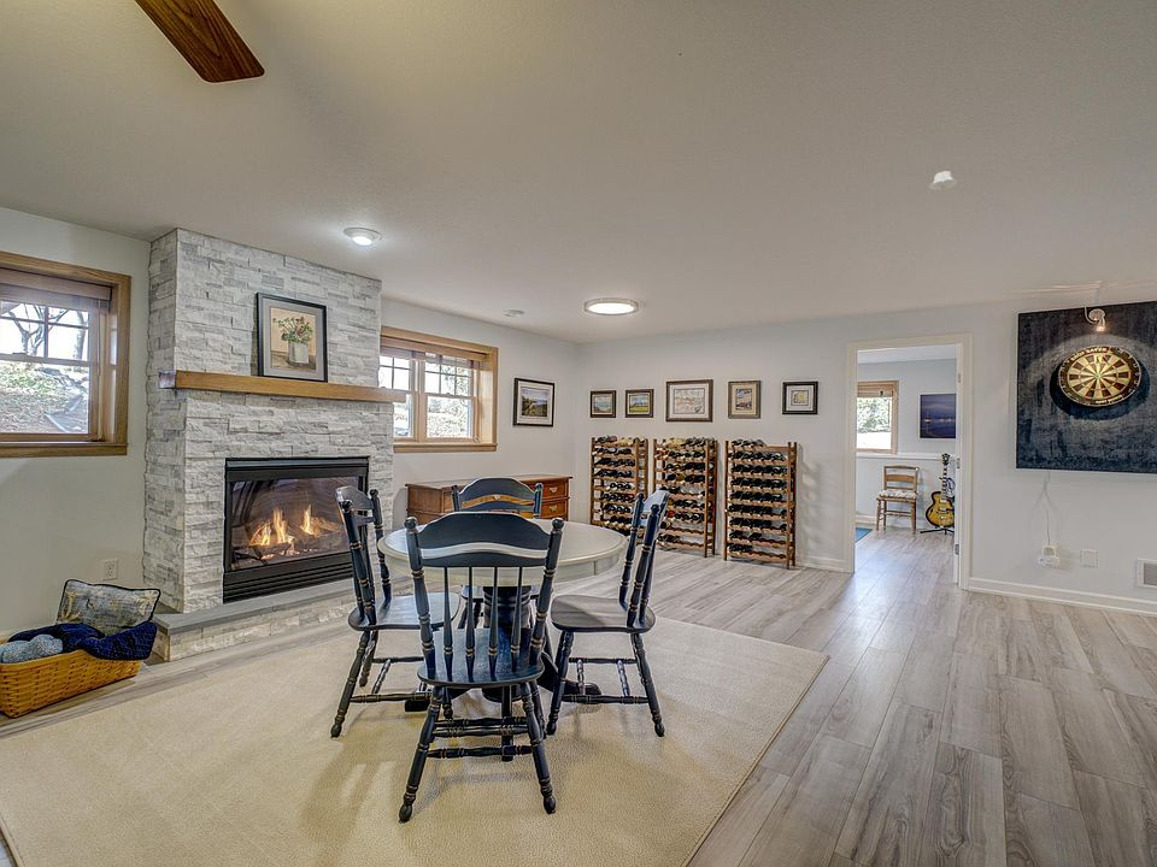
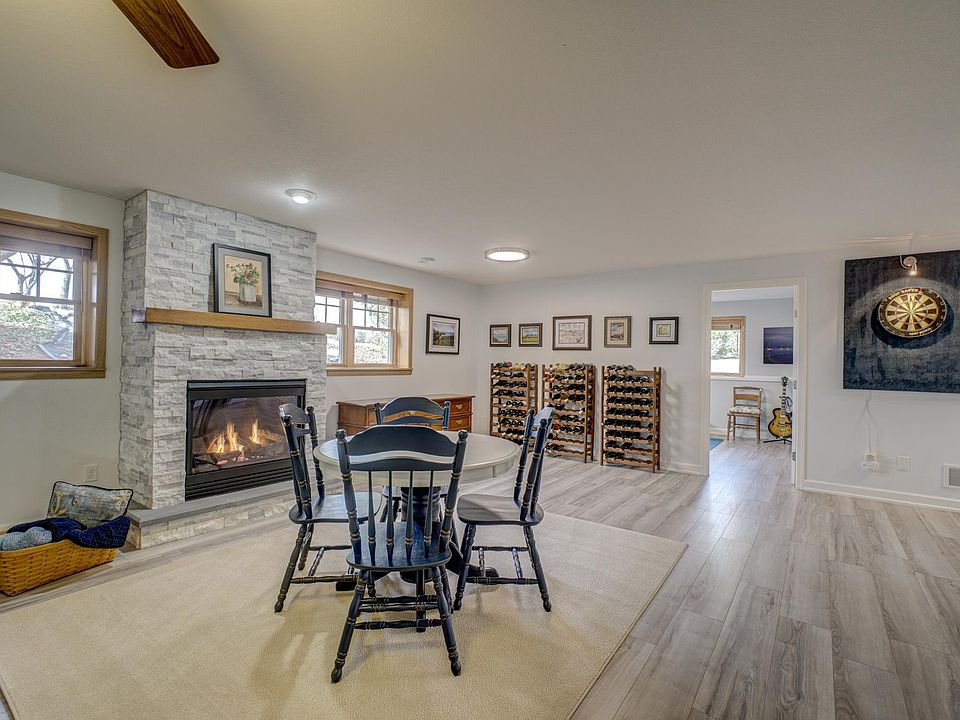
- recessed light (942, 179)
